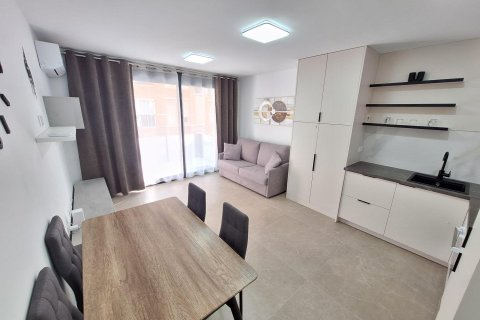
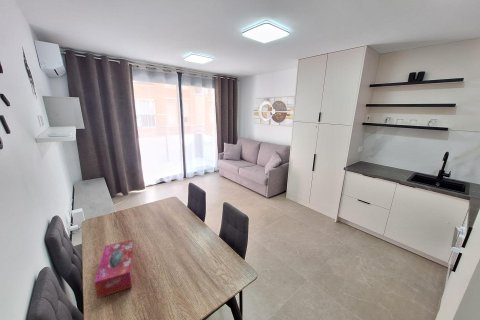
+ tissue box (117, 265)
